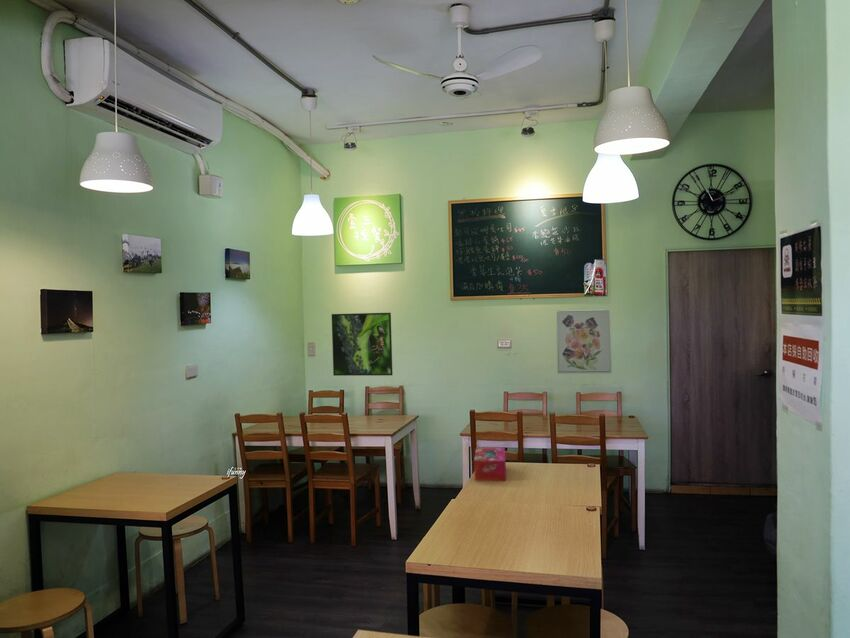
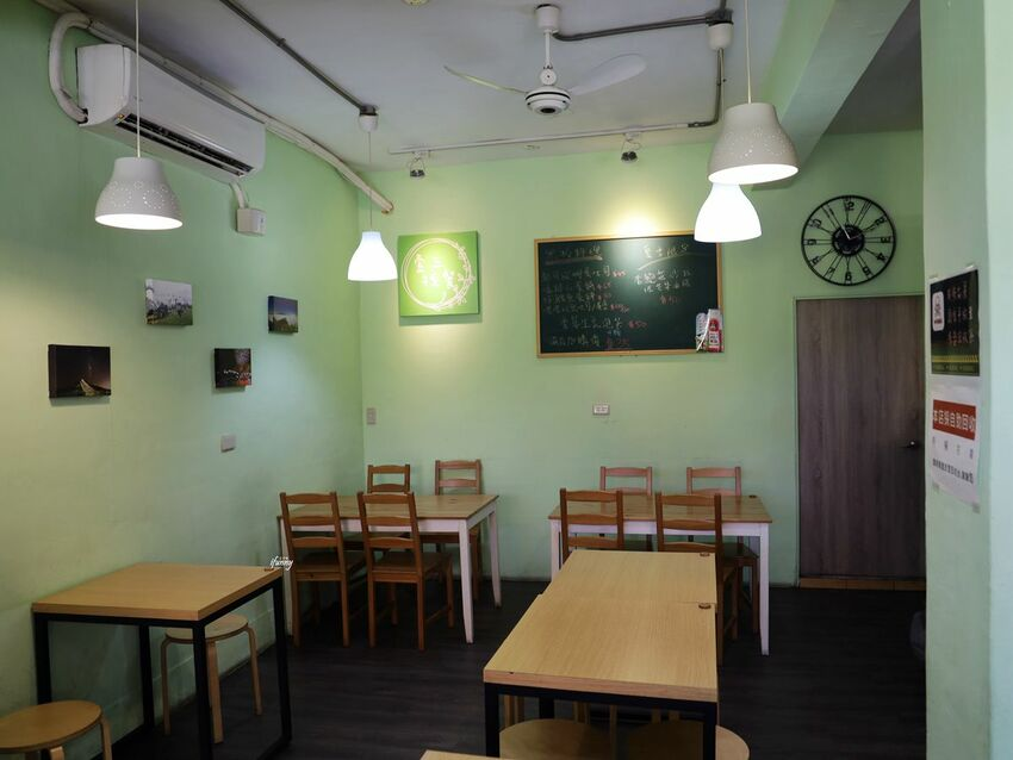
- tissue box (490, 463)
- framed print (361, 344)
- wall art (583, 341)
